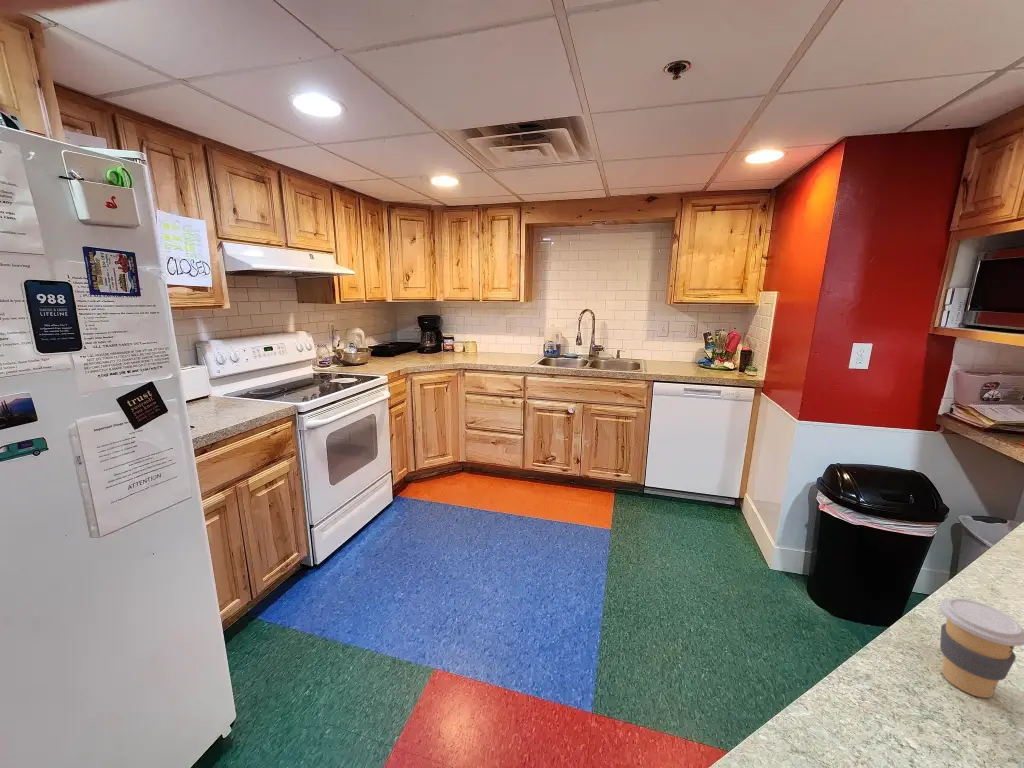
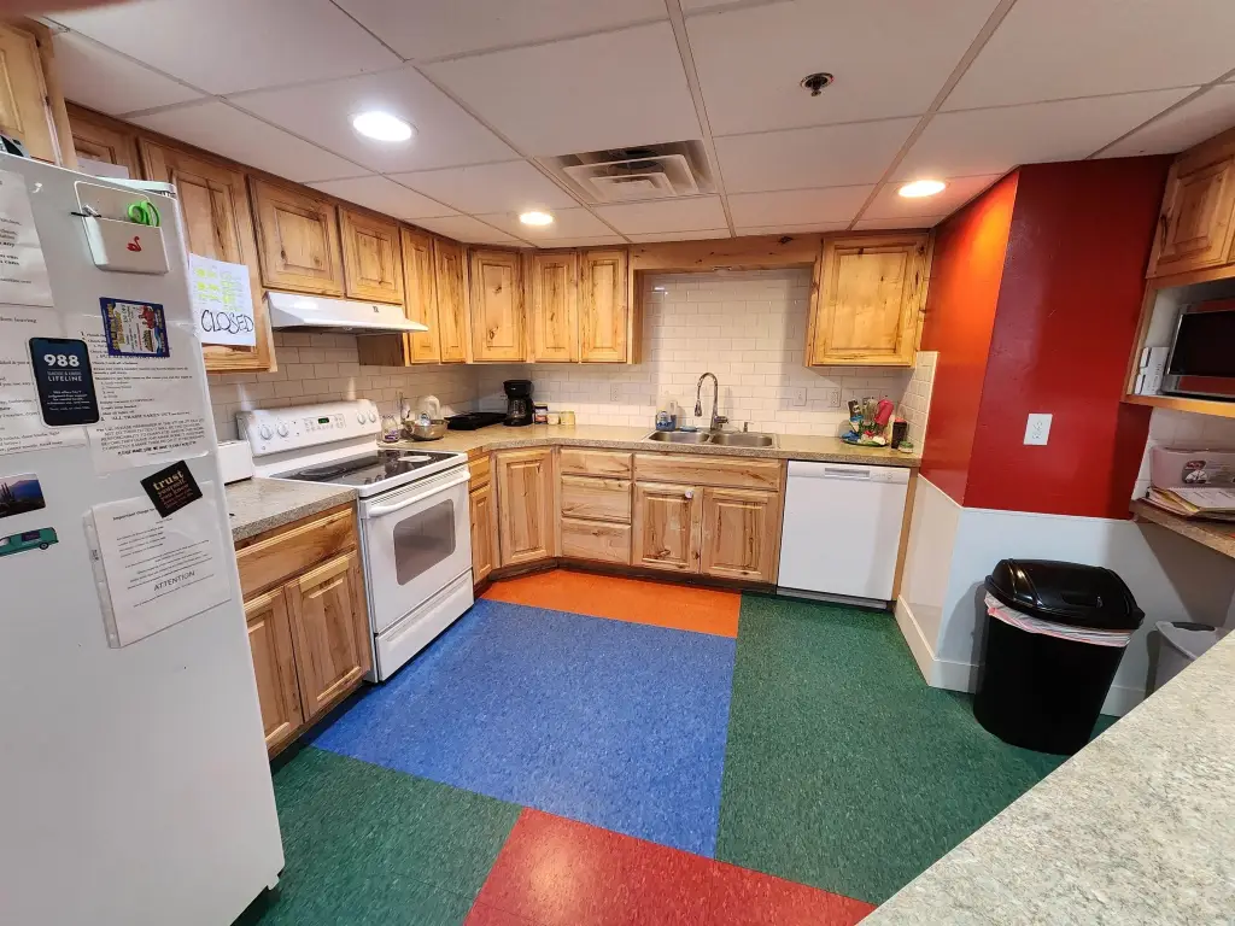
- coffee cup (974, 648)
